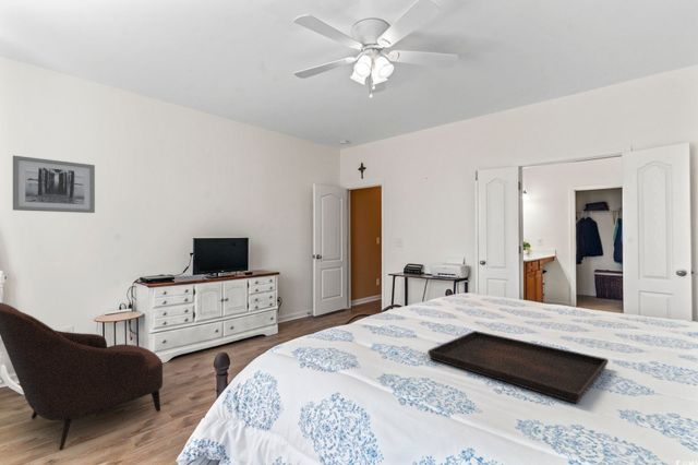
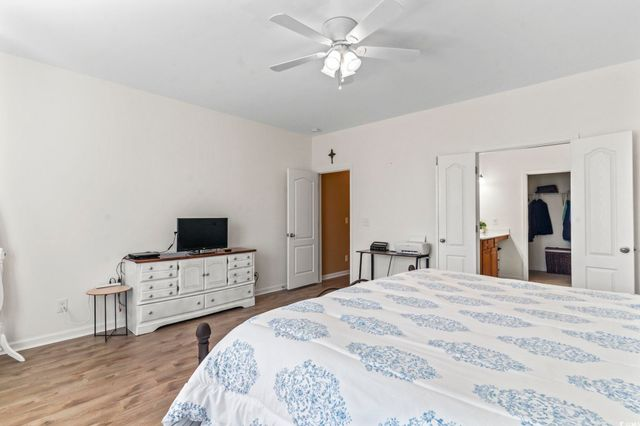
- wall art (56, 186)
- serving tray (514, 358)
- armchair (82, 356)
